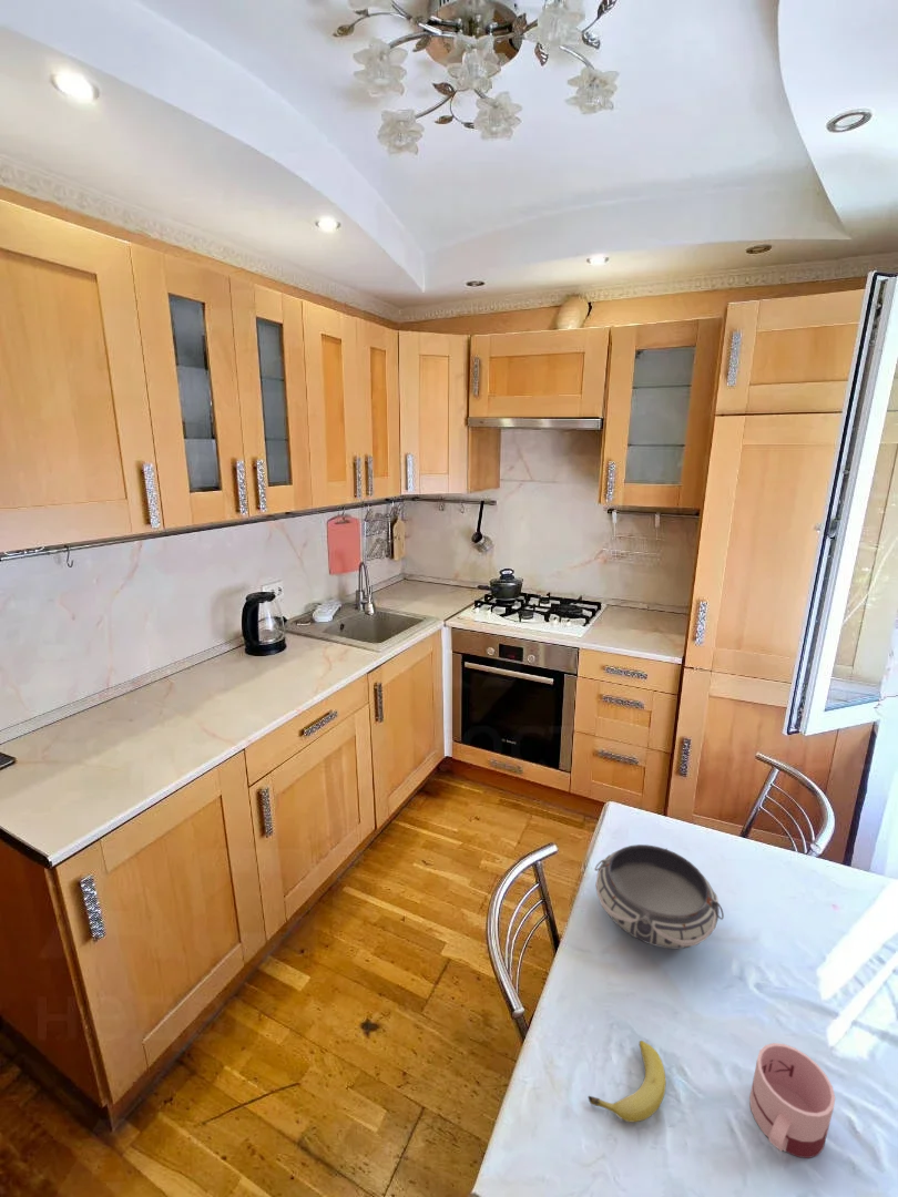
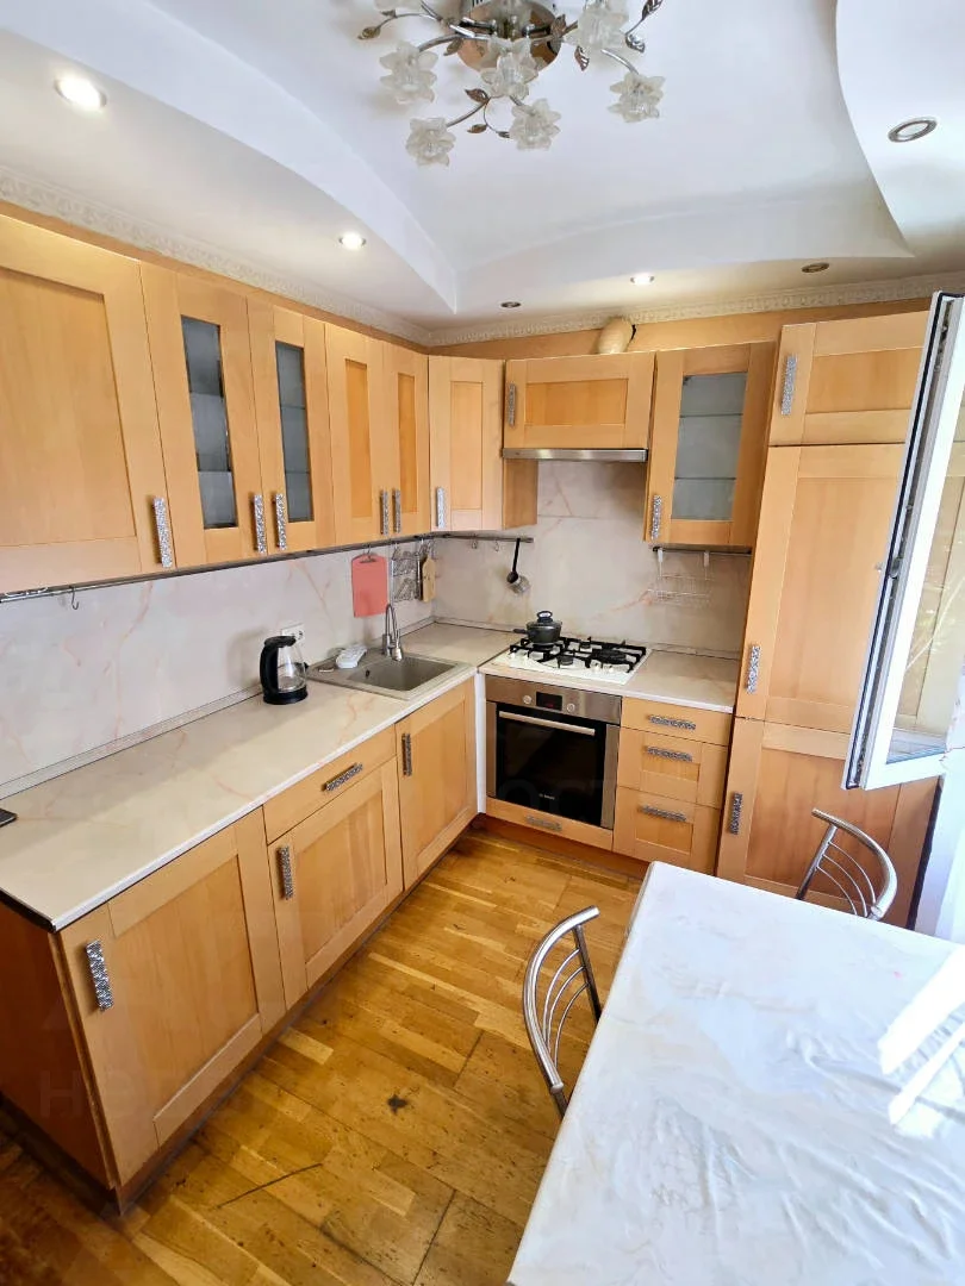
- fruit (640, 1087)
- mug (786, 1105)
- bowl (654, 897)
